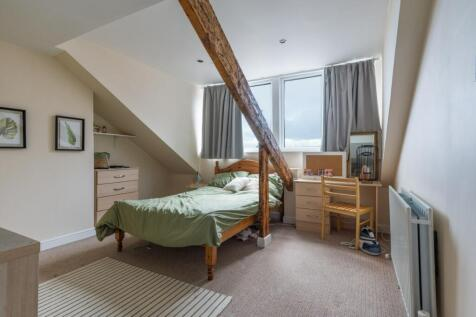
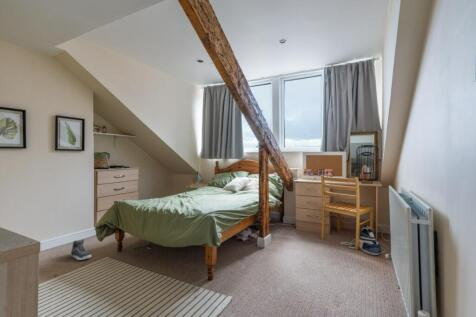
+ sneaker (80, 248)
